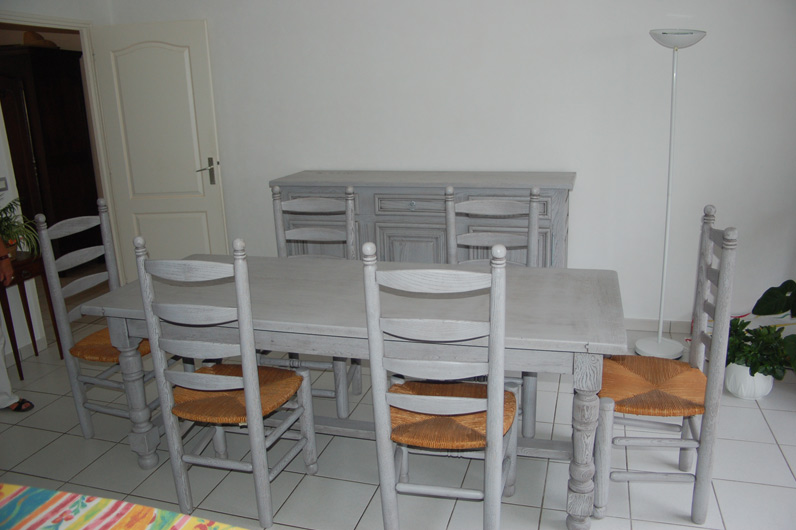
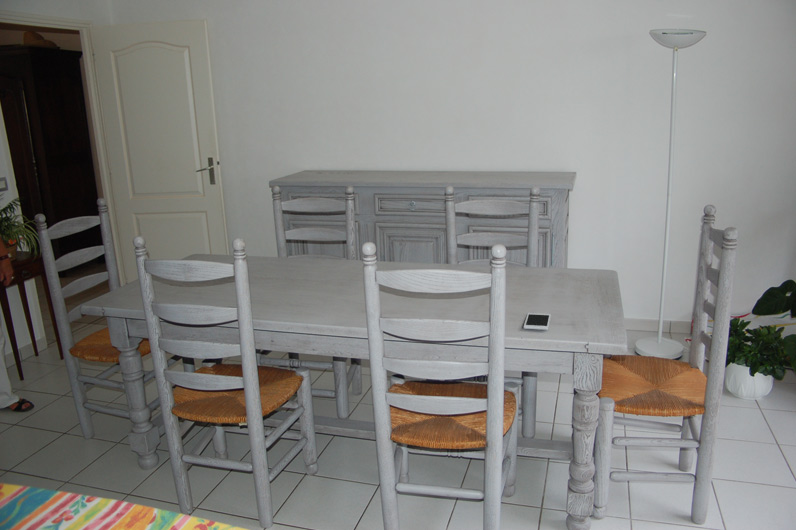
+ cell phone (537, 321)
